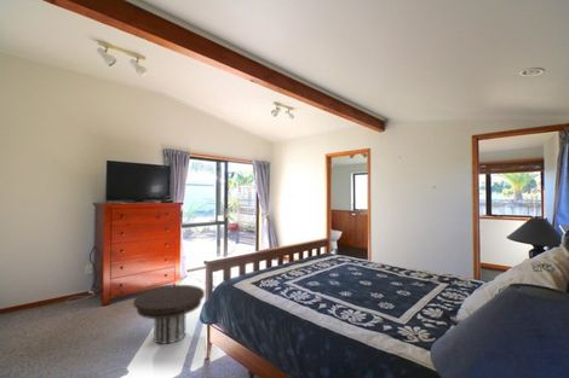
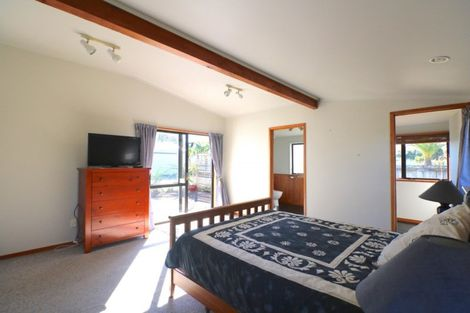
- side table (169, 315)
